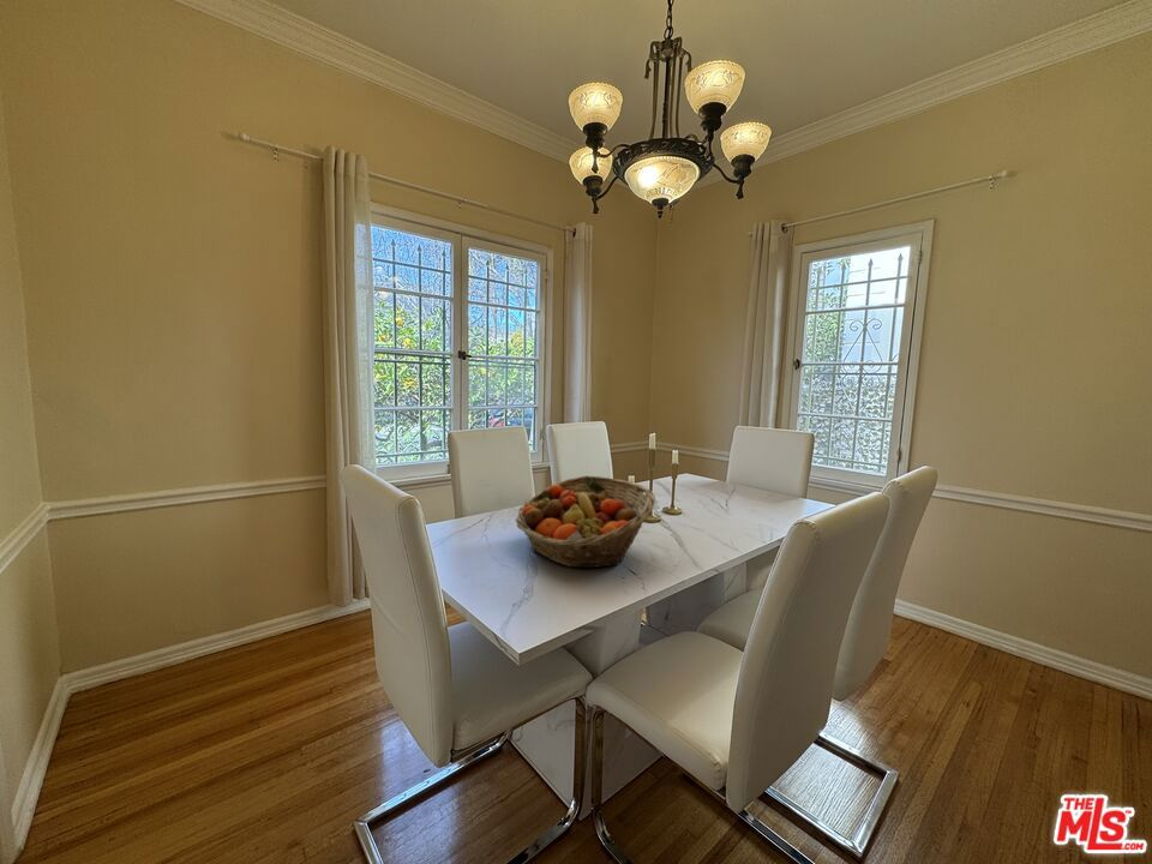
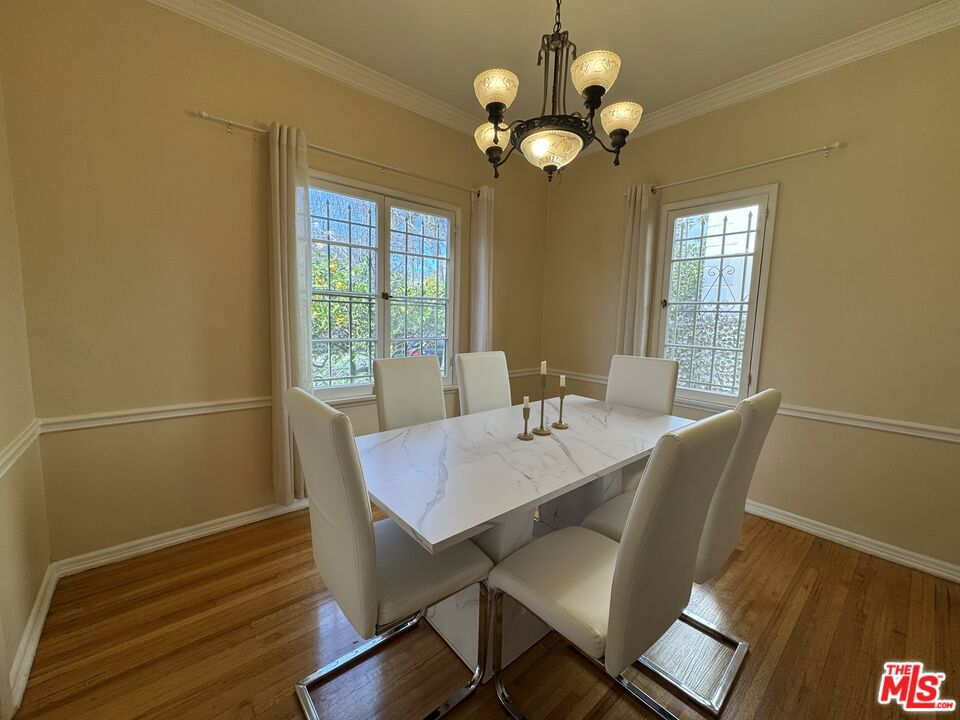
- fruit basket (583, 517)
